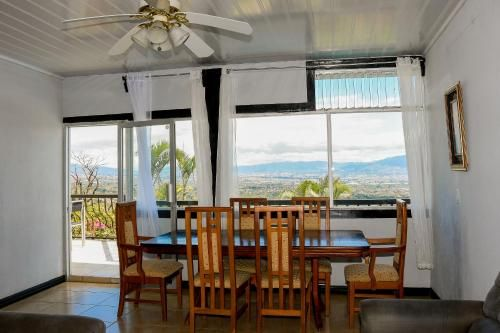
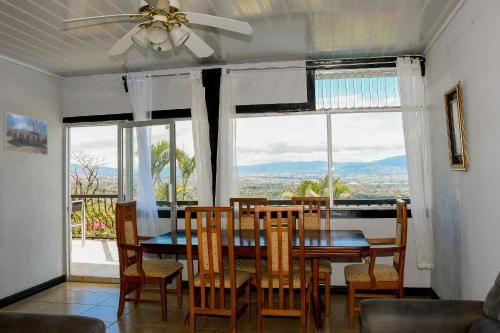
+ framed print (27, 135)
